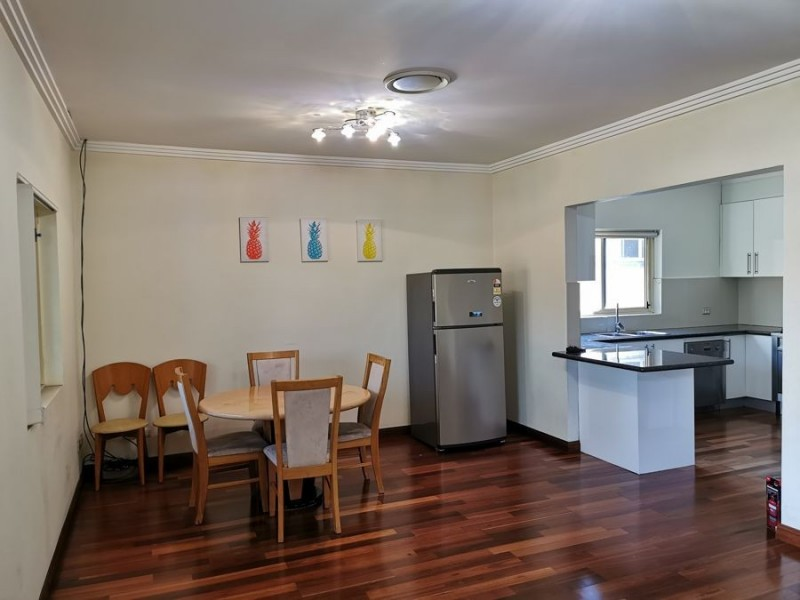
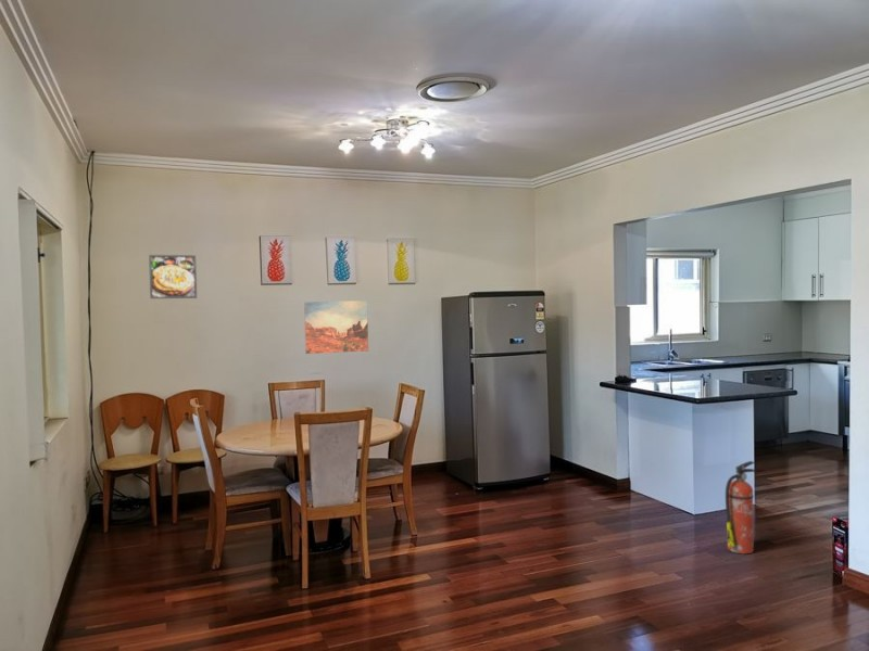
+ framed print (173, 277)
+ fire extinguisher (741, 506)
+ wall art (337, 327)
